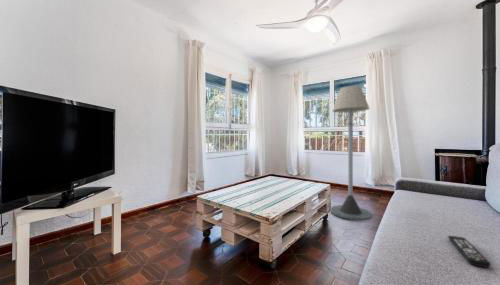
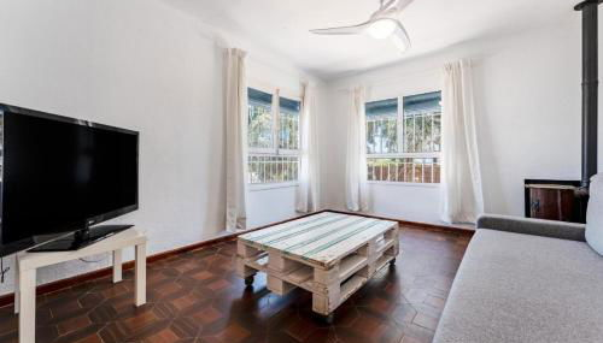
- remote control (466, 249)
- floor lamp (350, 150)
